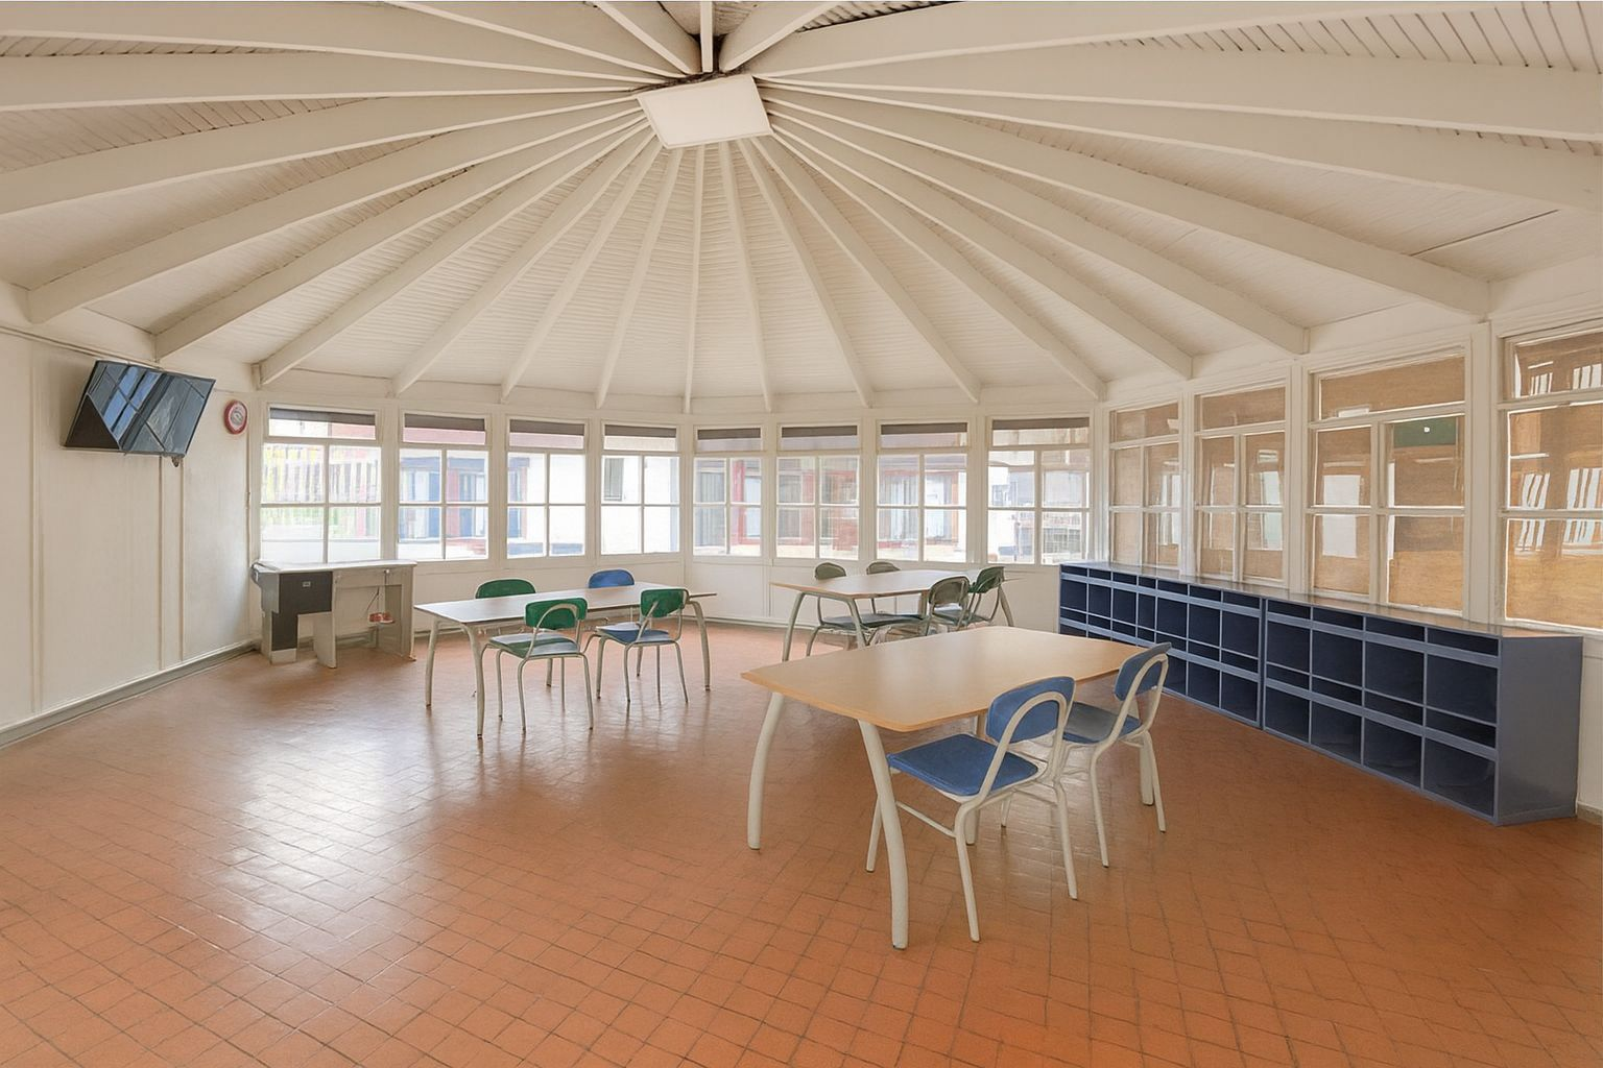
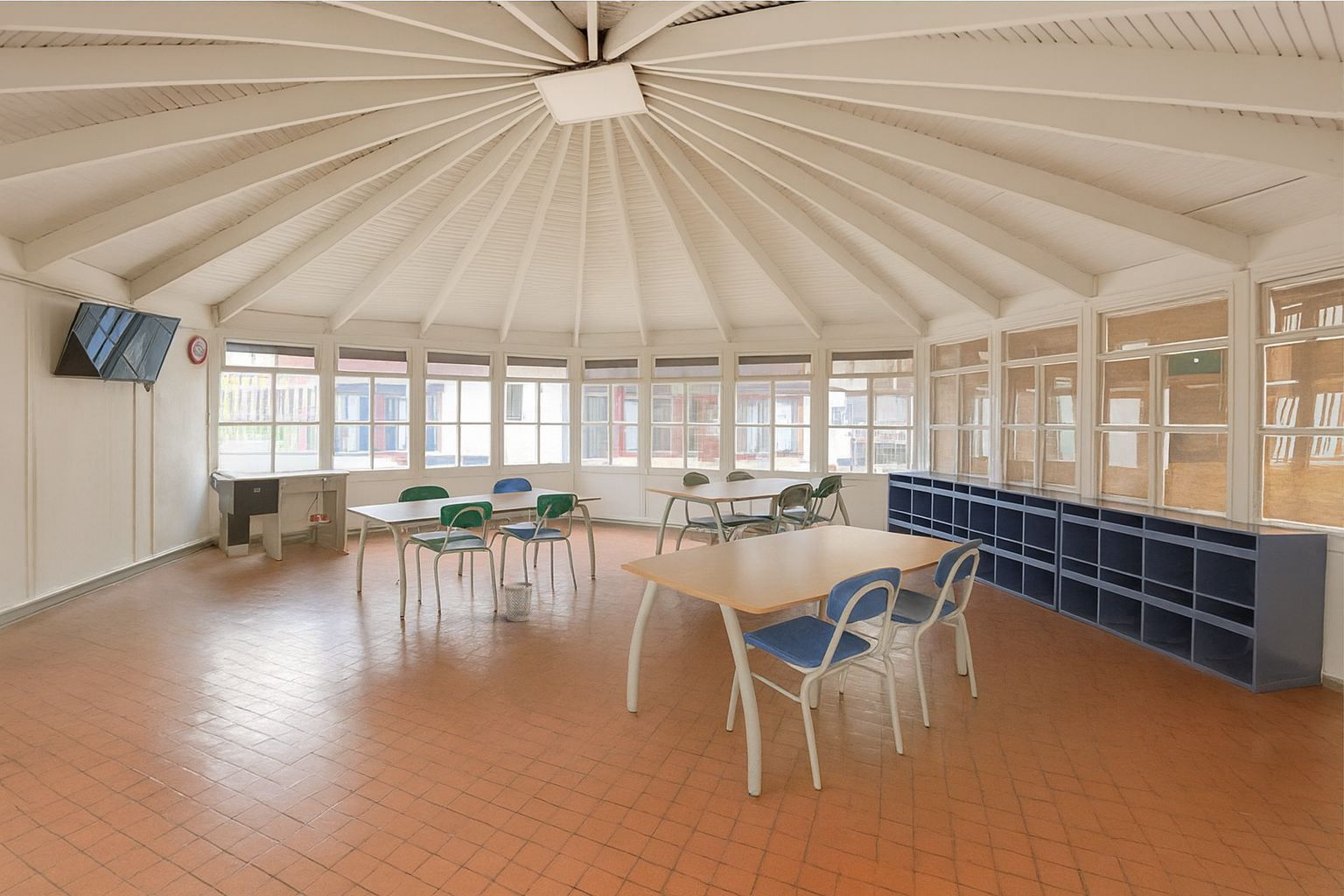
+ wastebasket (518, 602)
